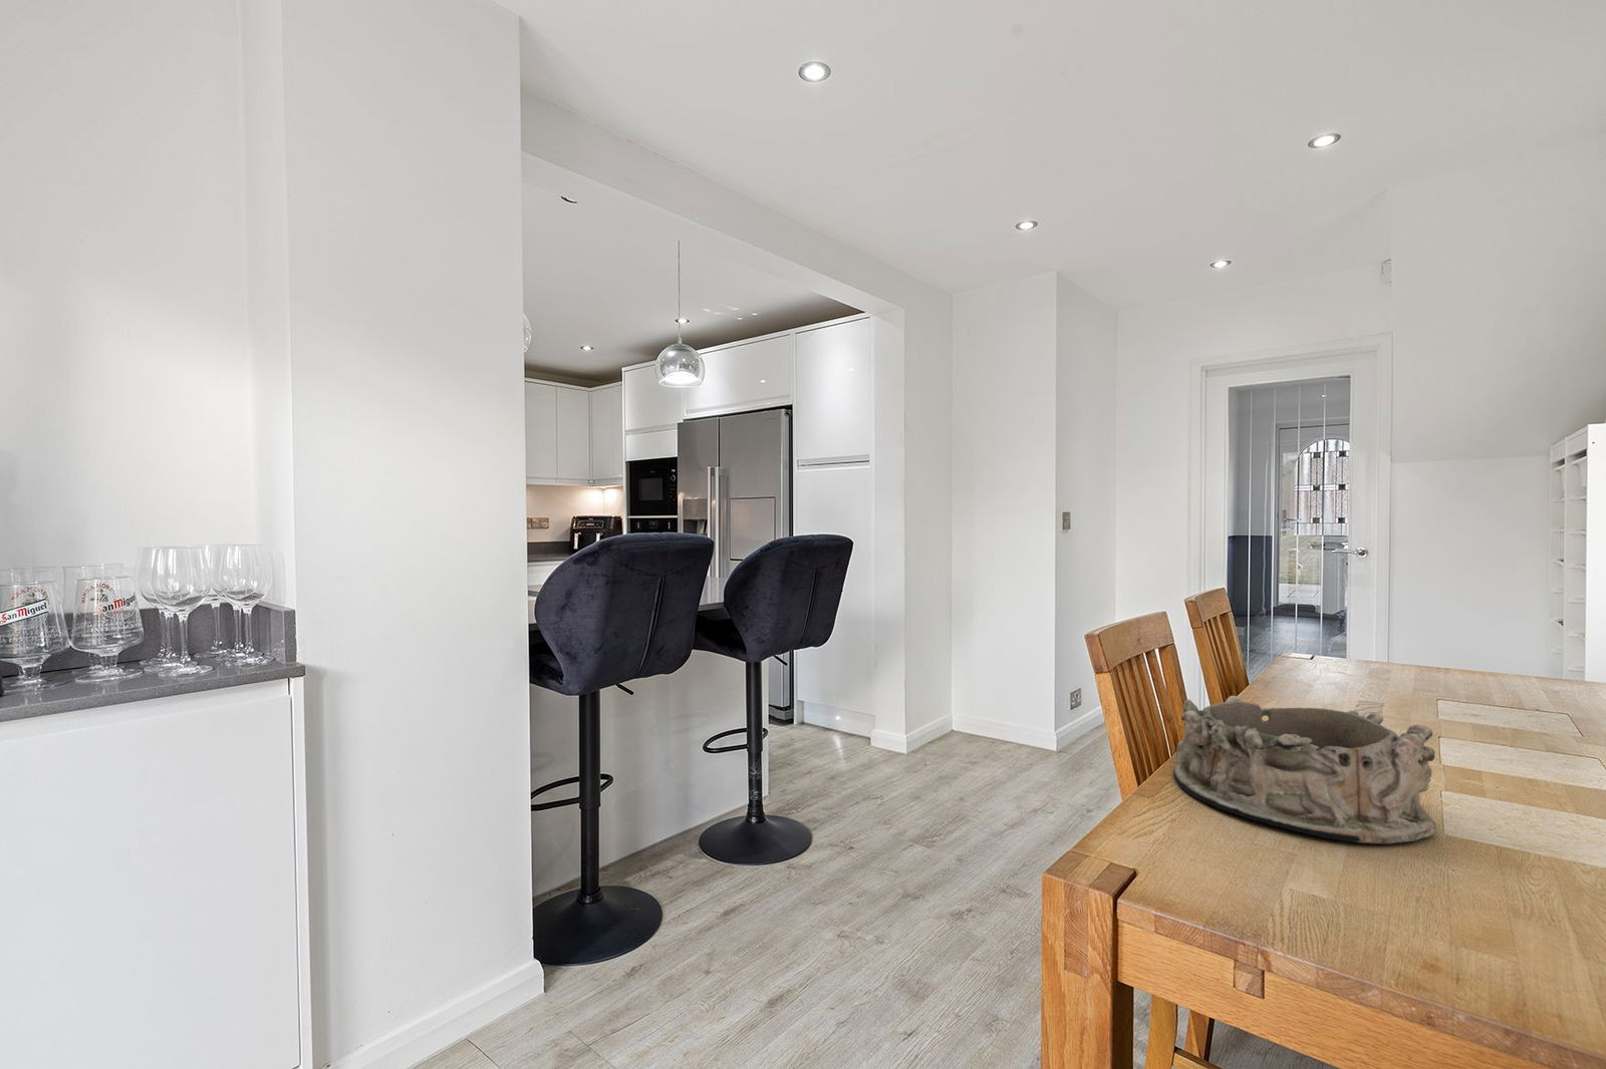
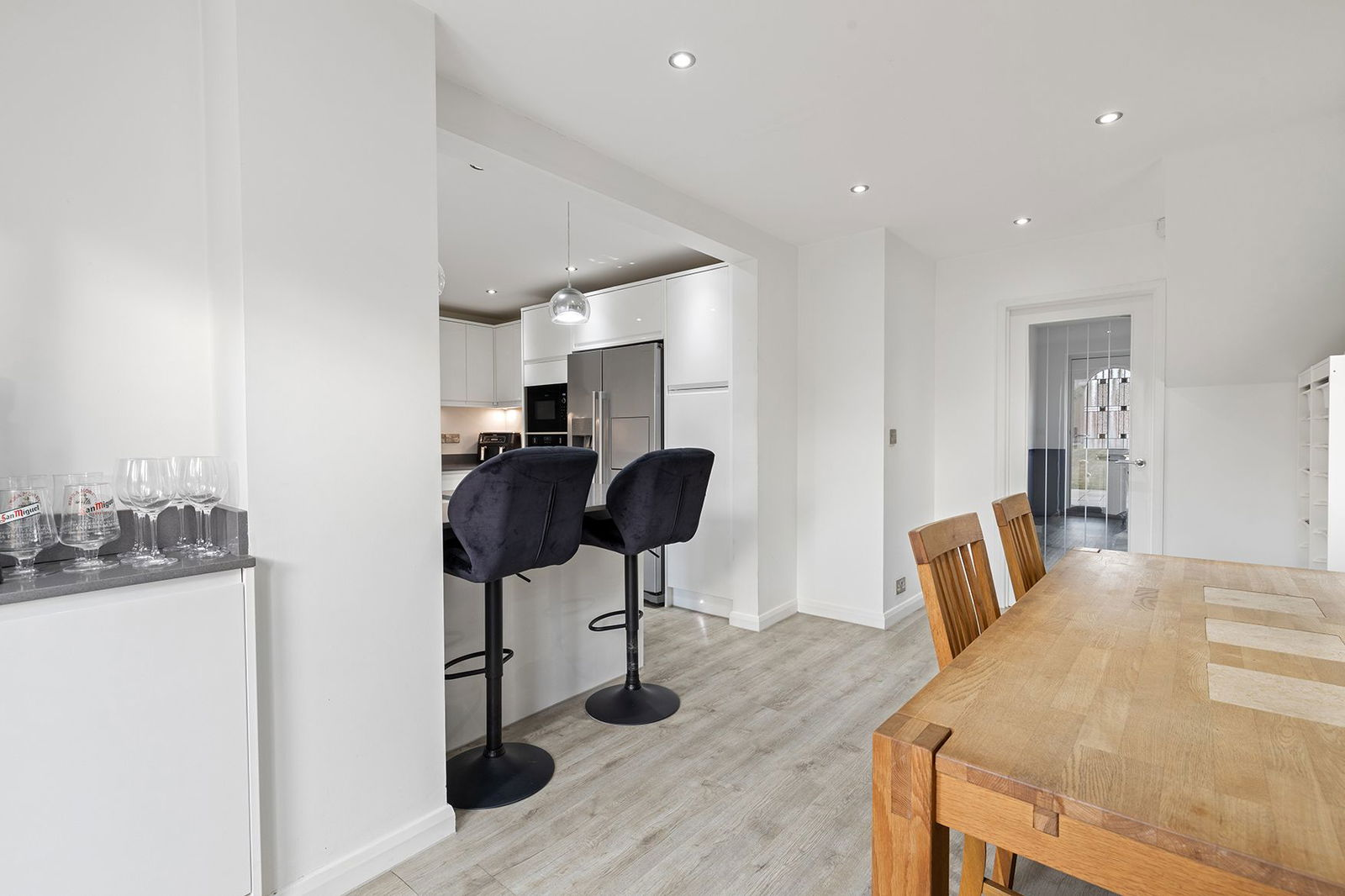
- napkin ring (1291, 752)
